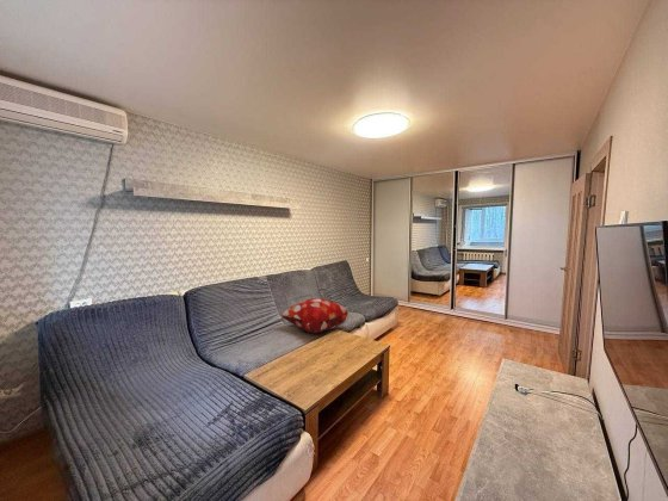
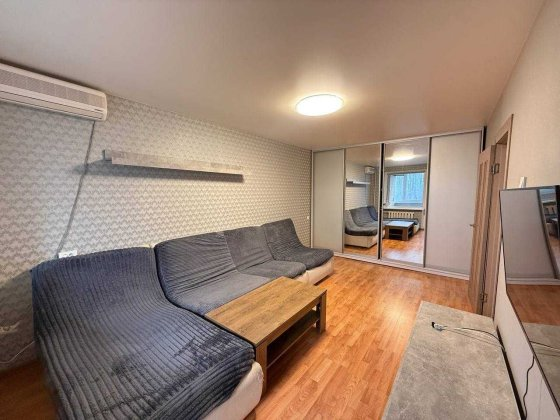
- decorative pillow (315, 314)
